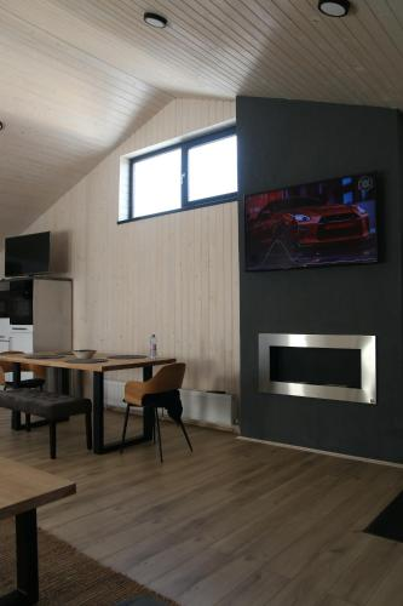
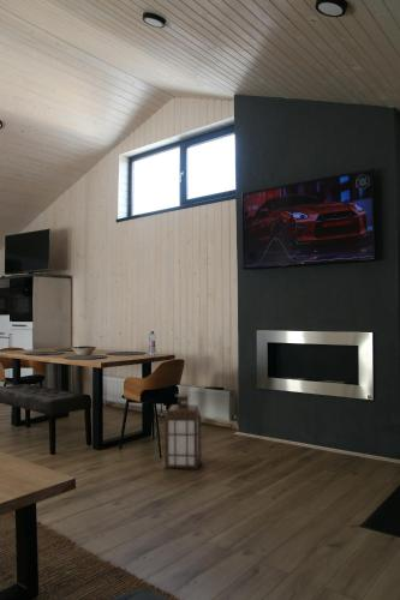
+ lantern (183, 427)
